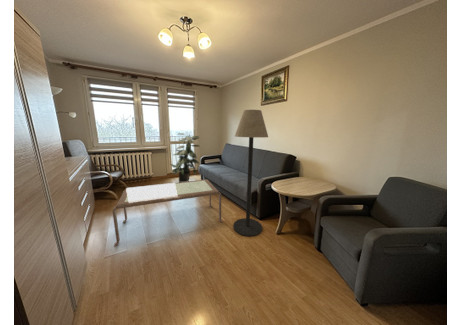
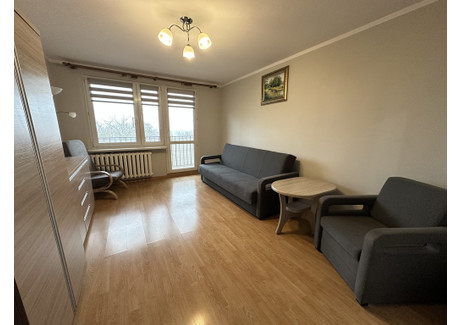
- floor lamp (249, 173)
- indoor plant (185, 160)
- coffee table (172, 200)
